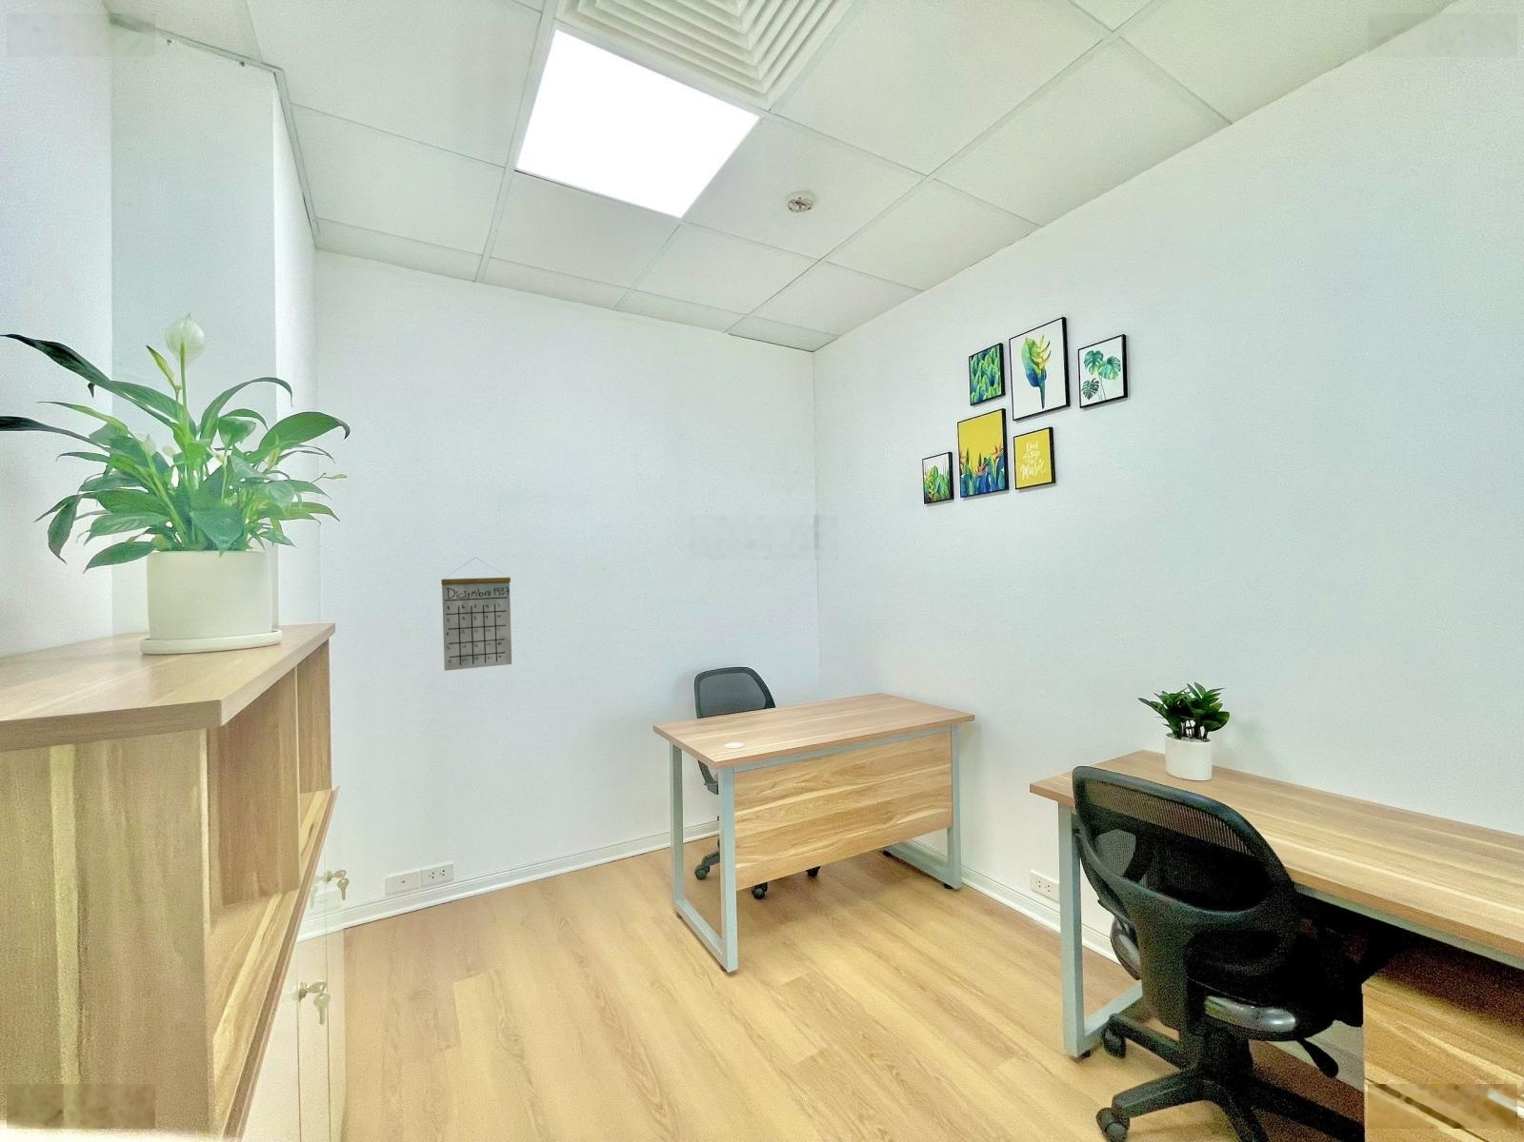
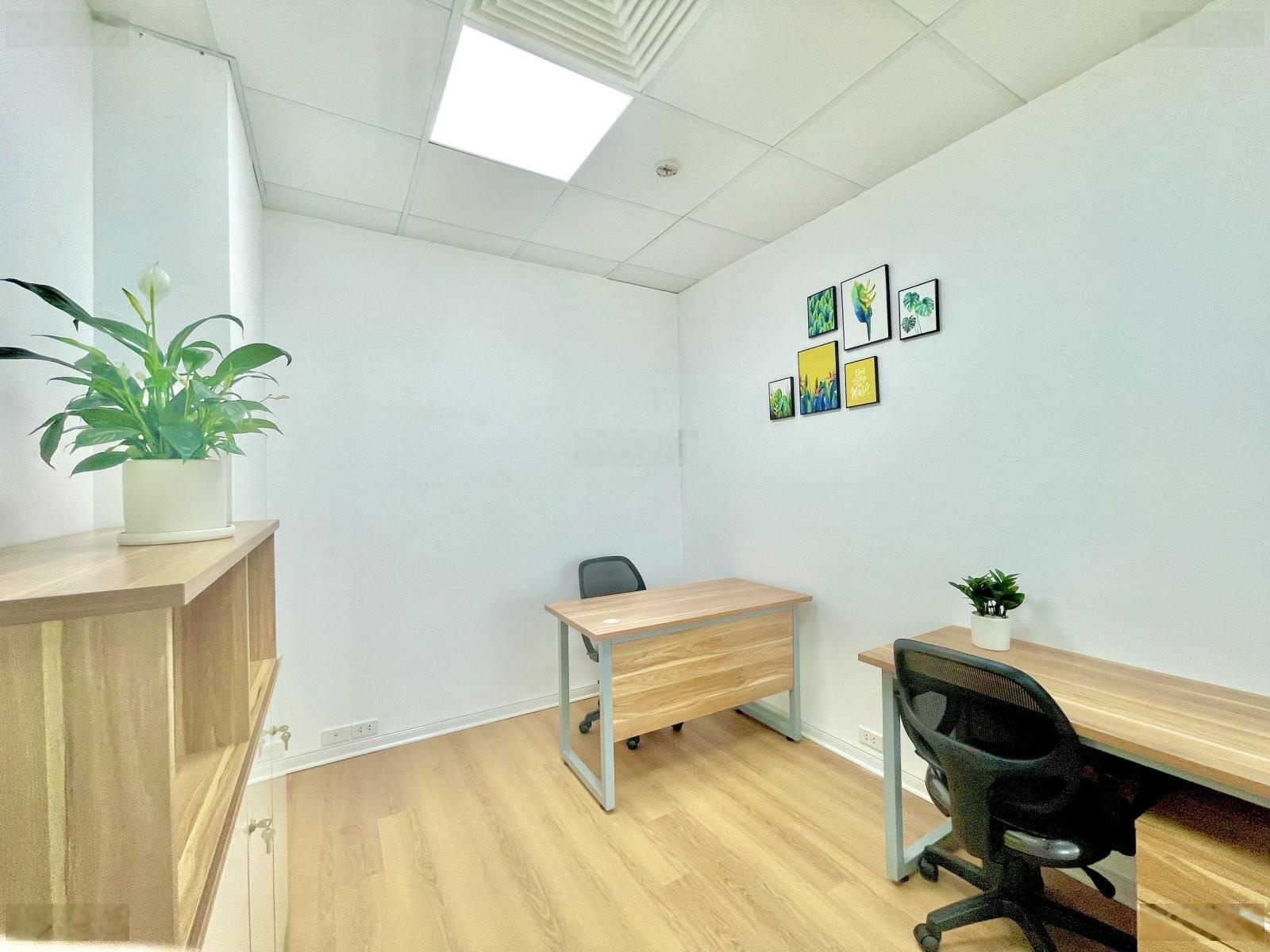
- calendar (478, 612)
